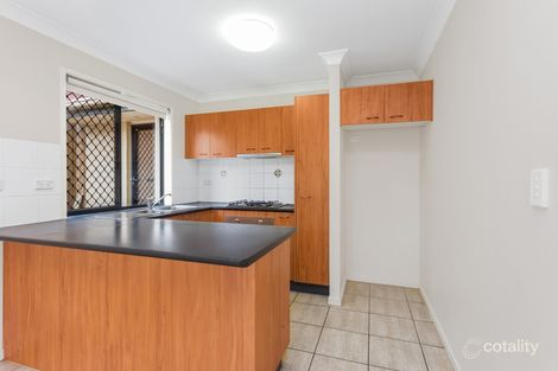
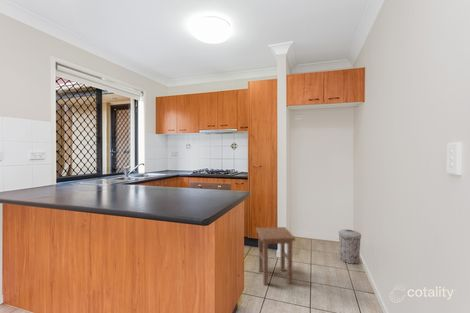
+ stool (280, 254)
+ trash can (349, 245)
